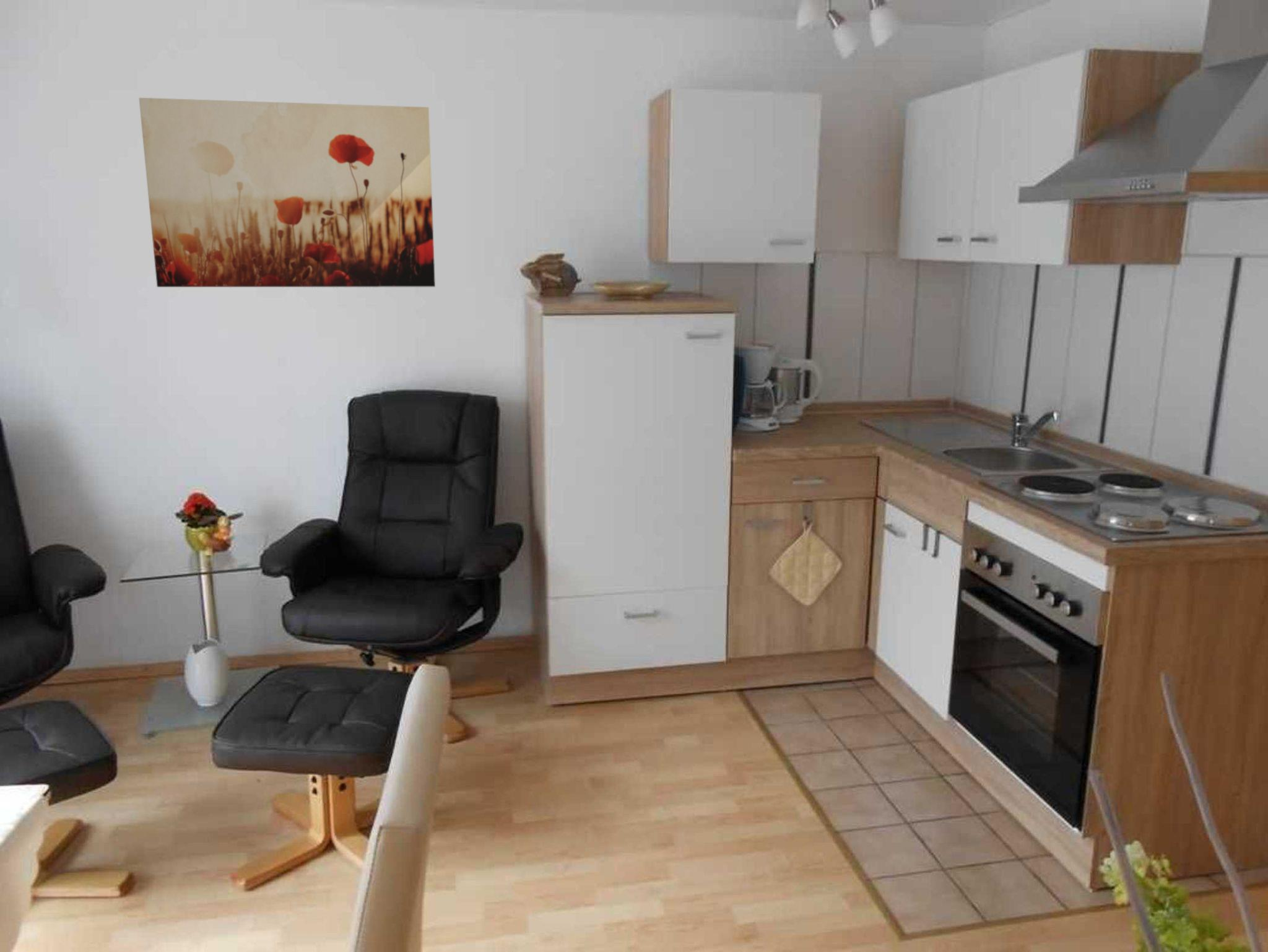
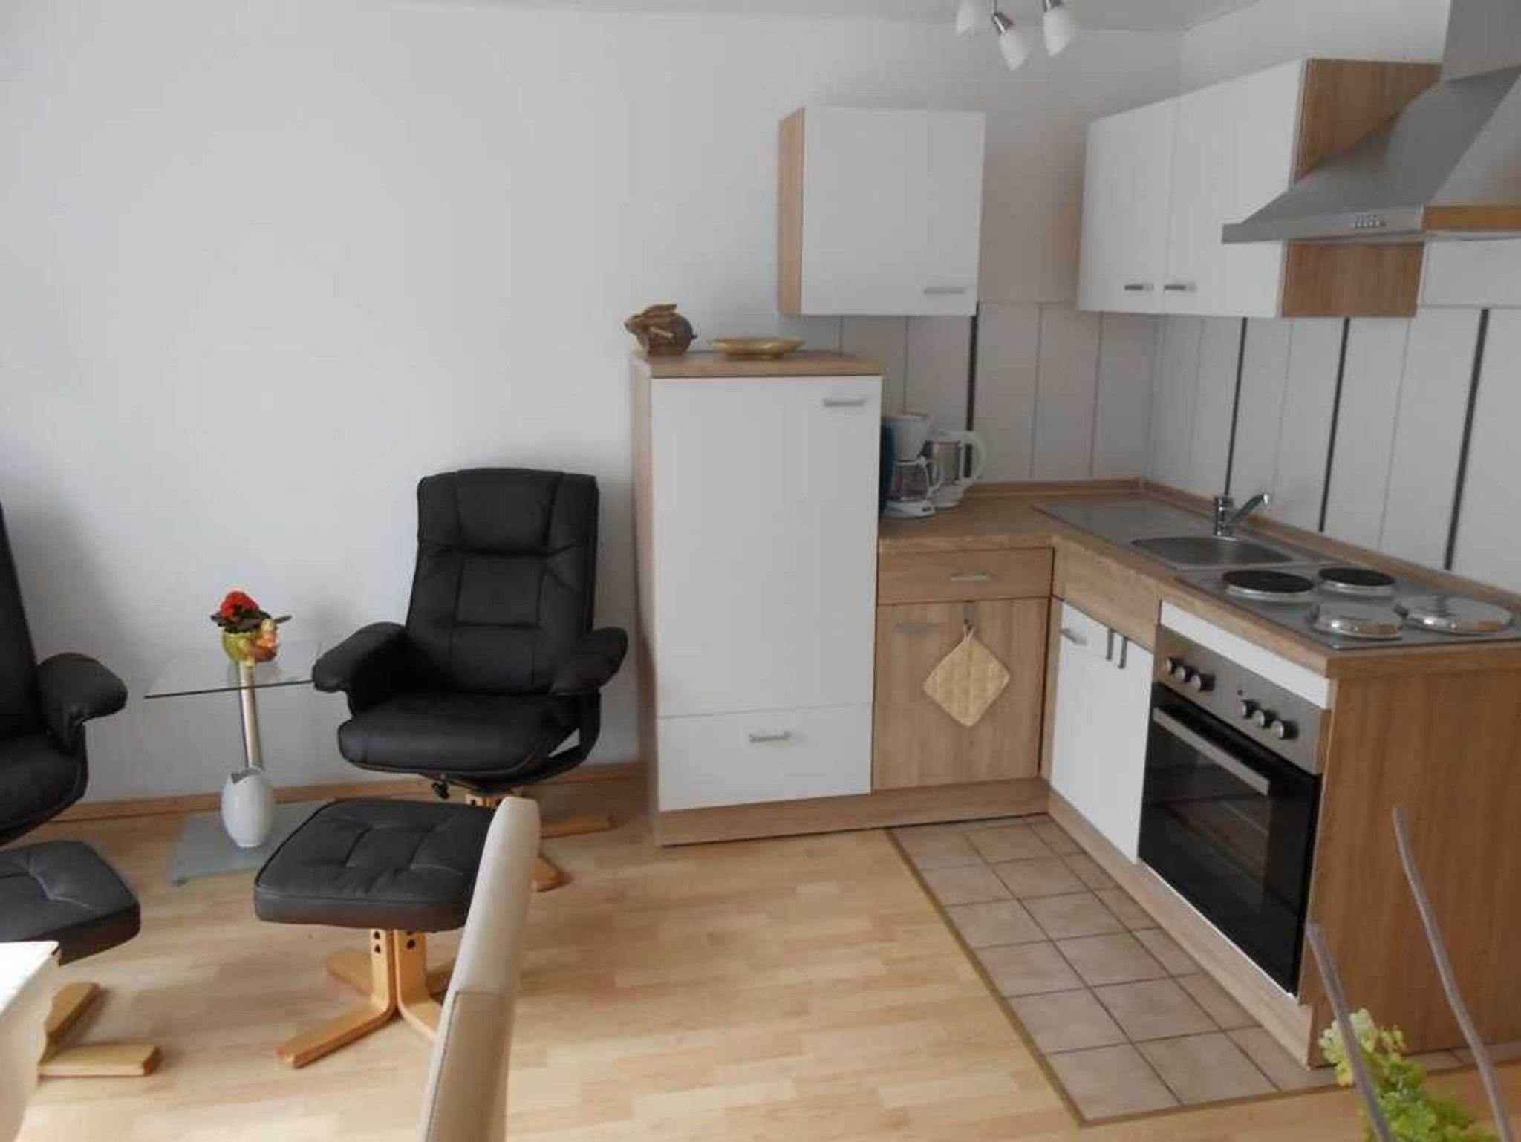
- wall art (294, 196)
